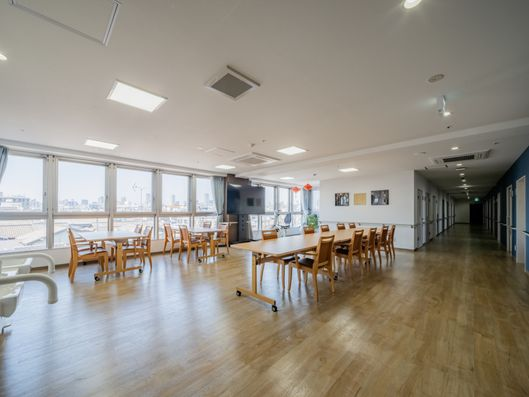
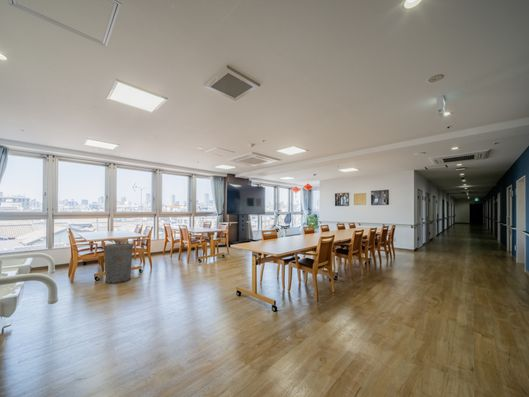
+ trash can (118, 261)
